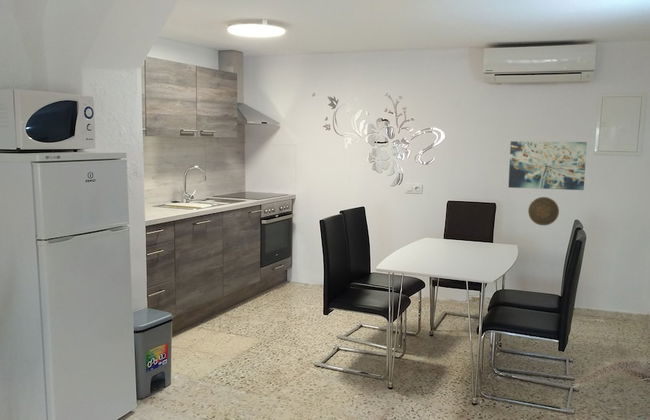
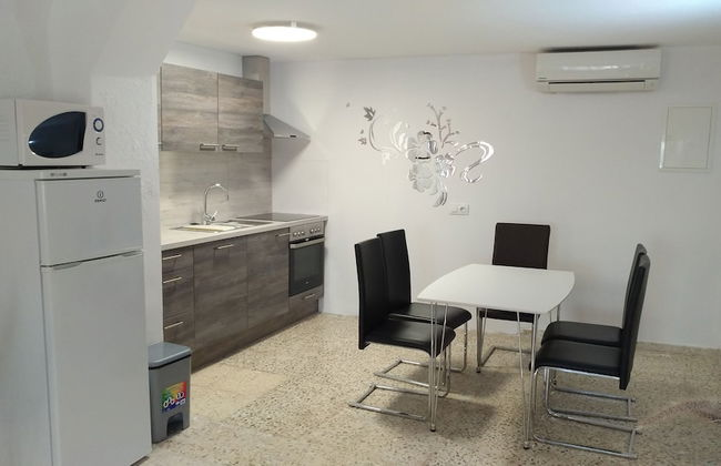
- decorative plate (543, 211)
- wall art (546, 165)
